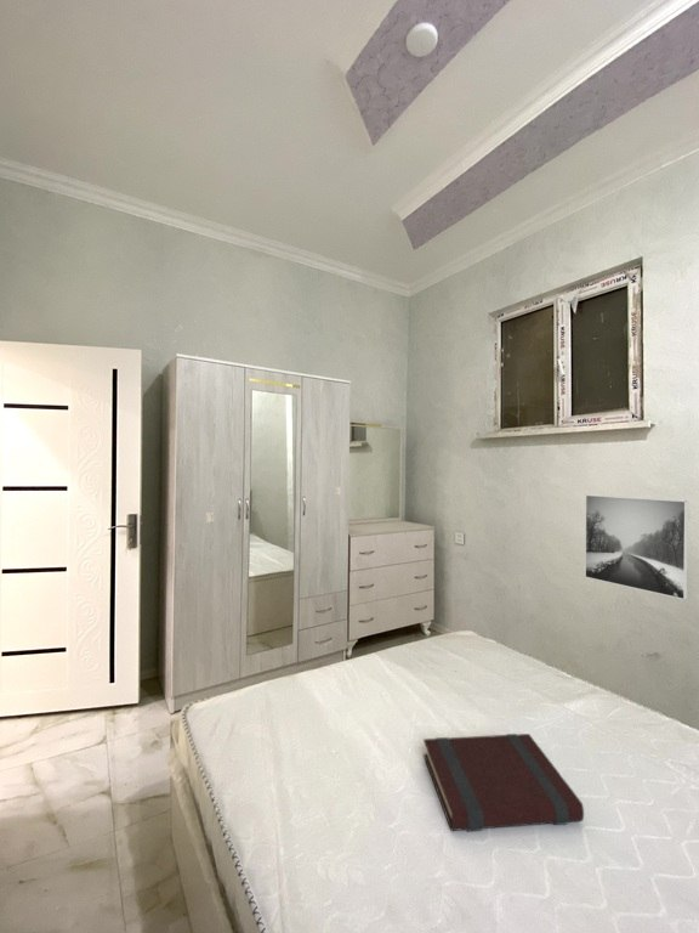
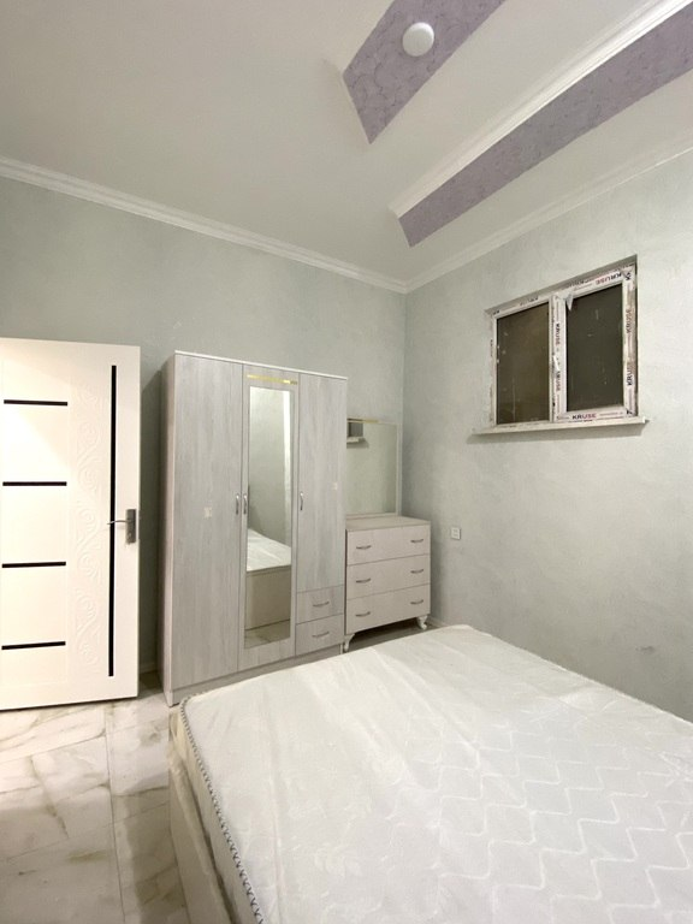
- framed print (631, 542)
- book (495, 778)
